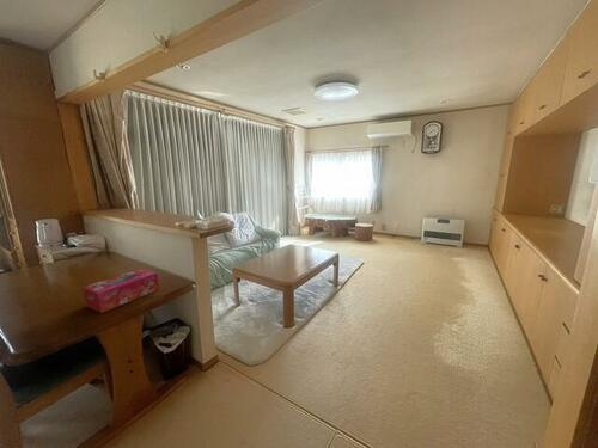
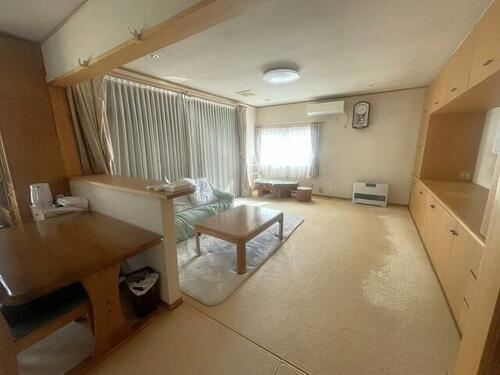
- tissue box (123, 288)
